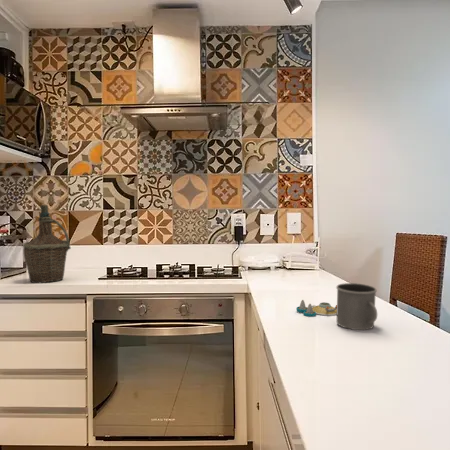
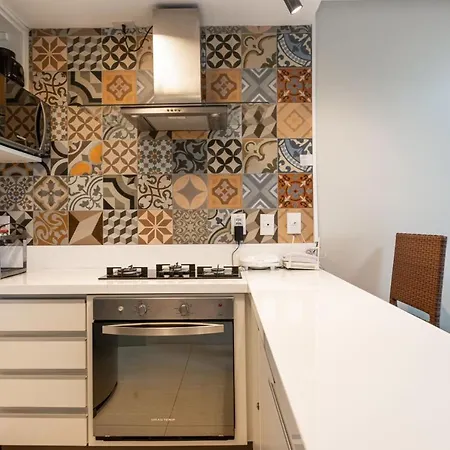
- bottle (46, 242)
- mug (359, 307)
- salt and pepper shaker set (319, 306)
